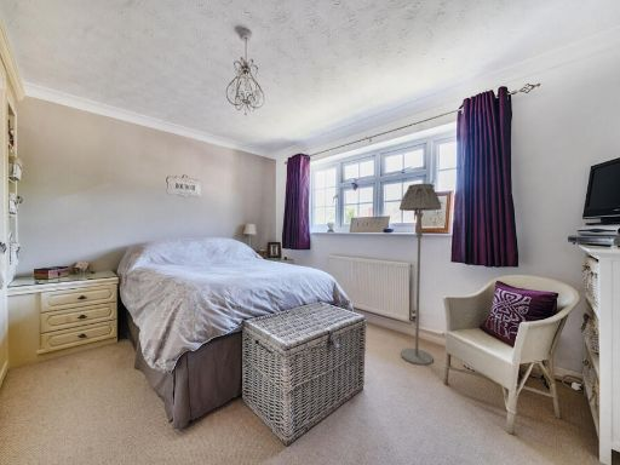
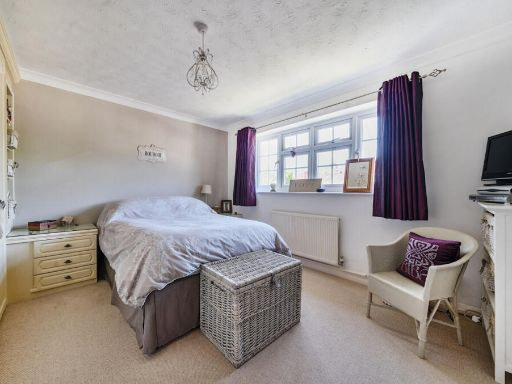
- floor lamp (418, 271)
